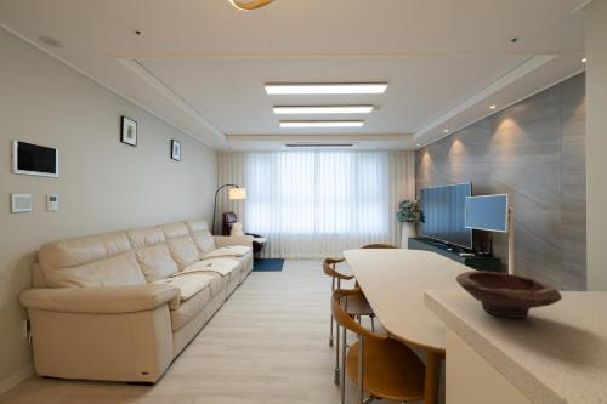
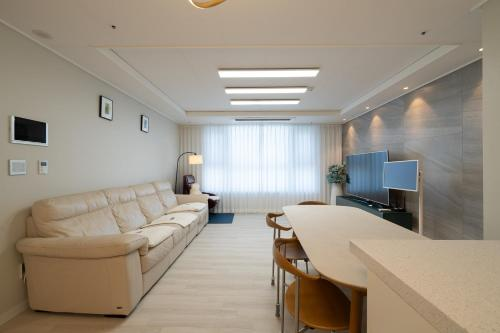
- bowl (504, 295)
